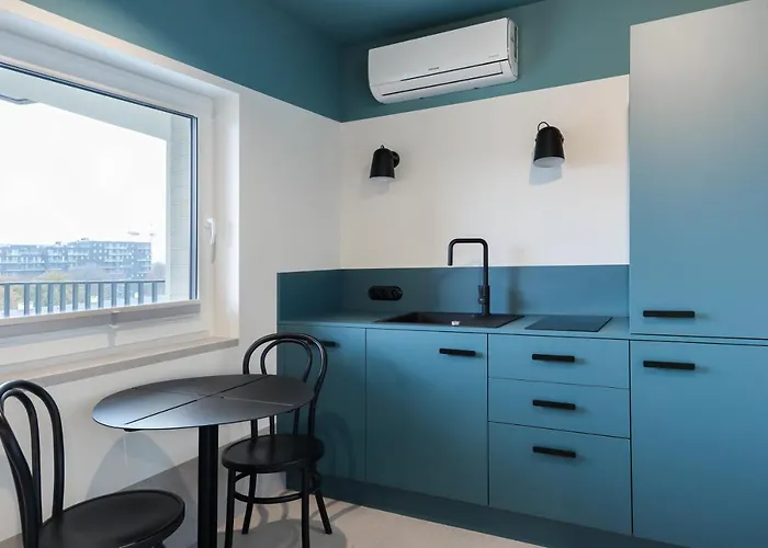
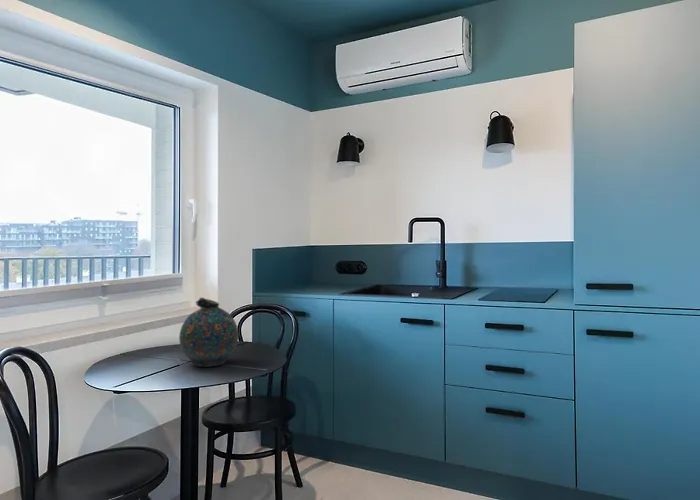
+ snuff bottle (209, 330)
